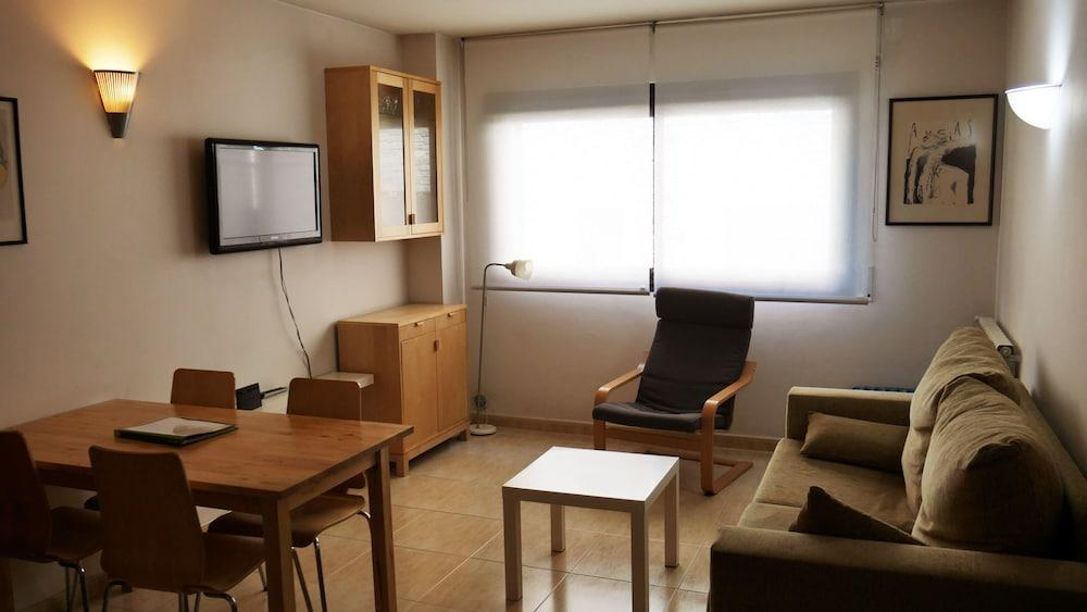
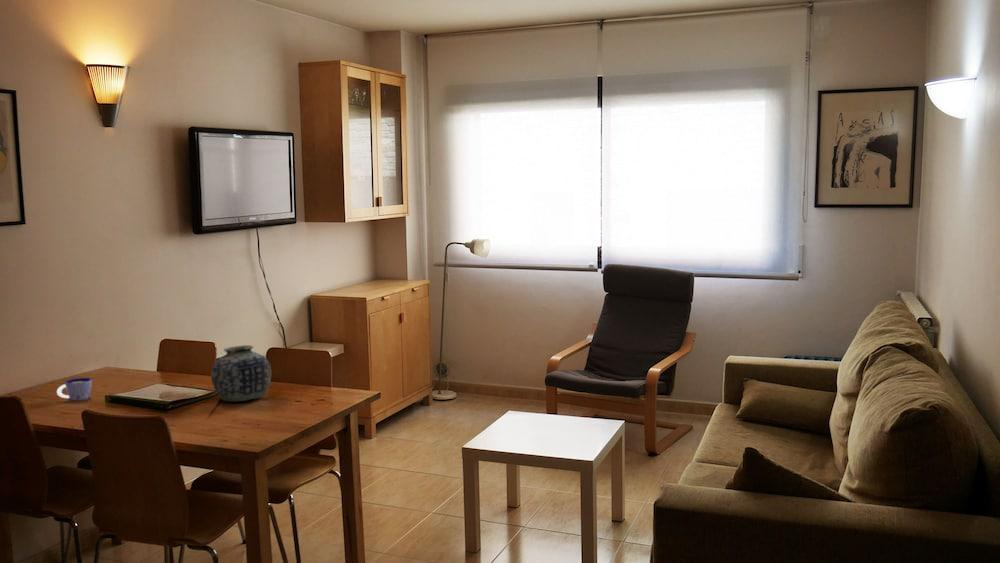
+ cup (74, 390)
+ vase (241, 372)
